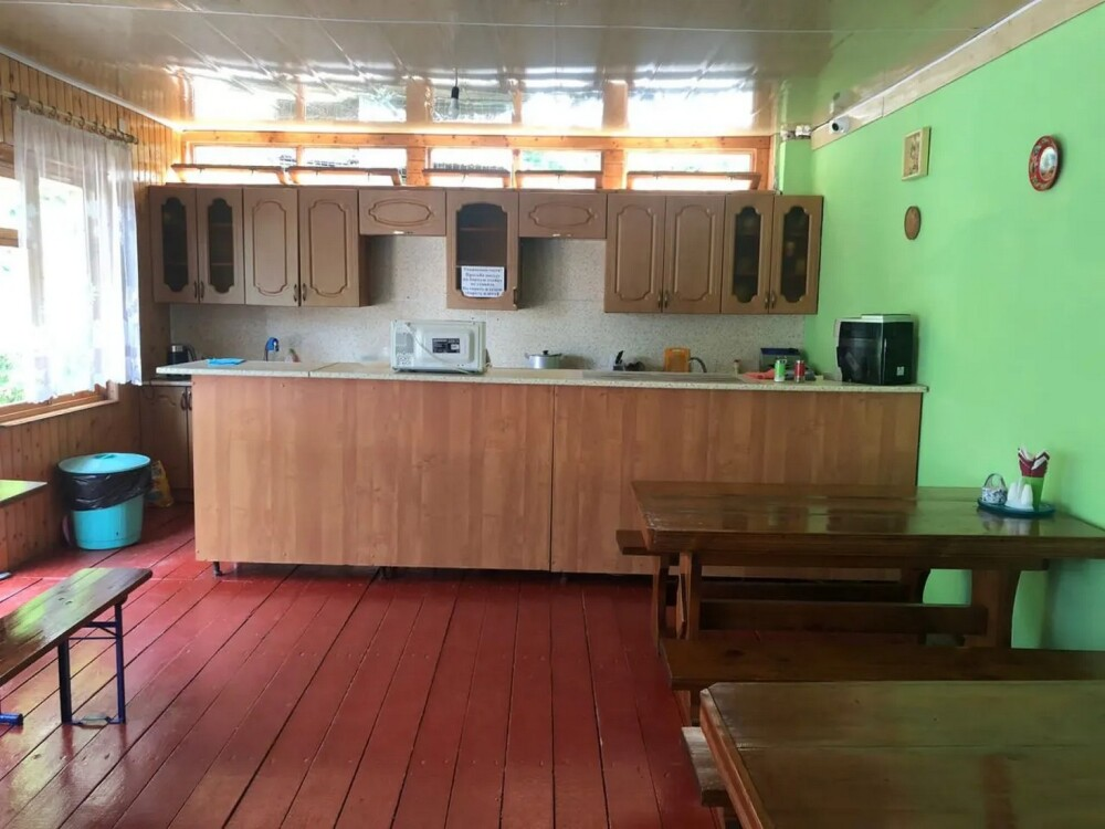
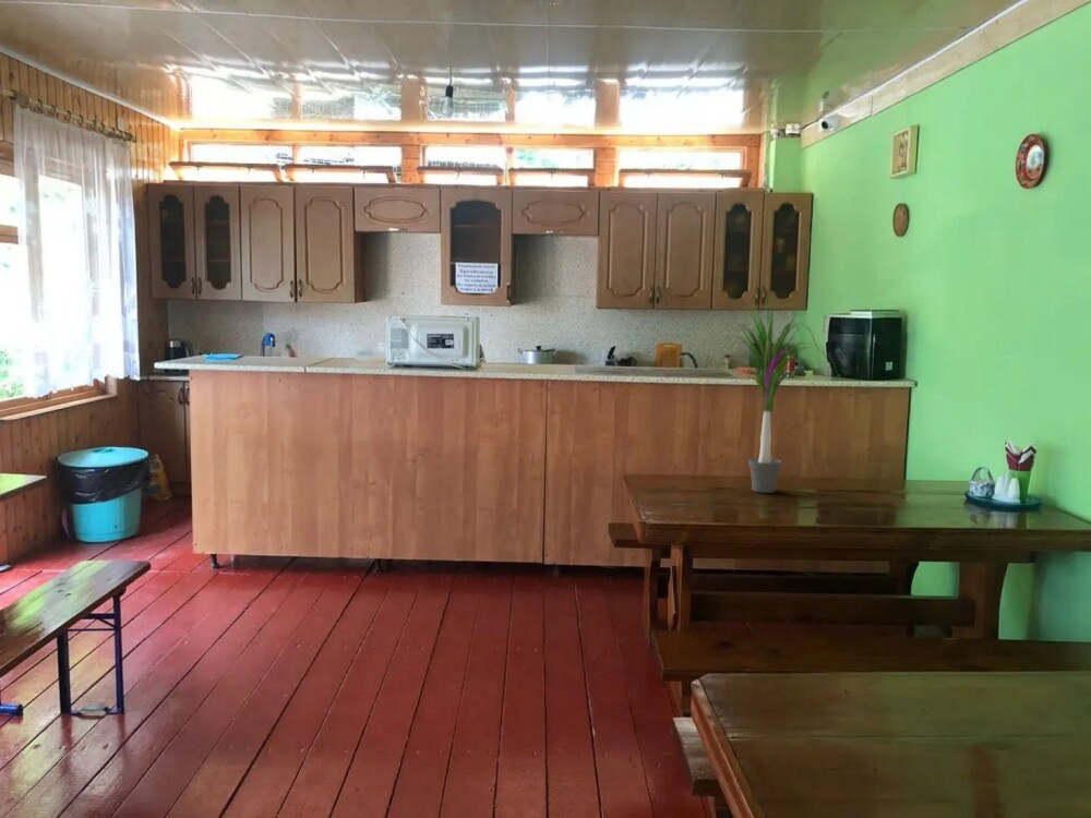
+ potted plant (768, 392)
